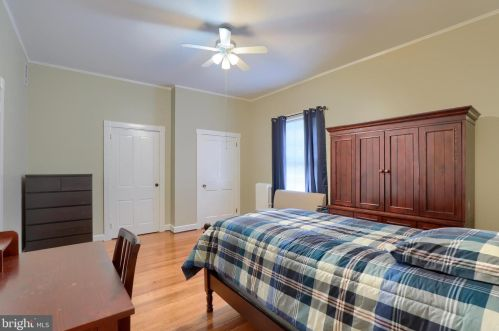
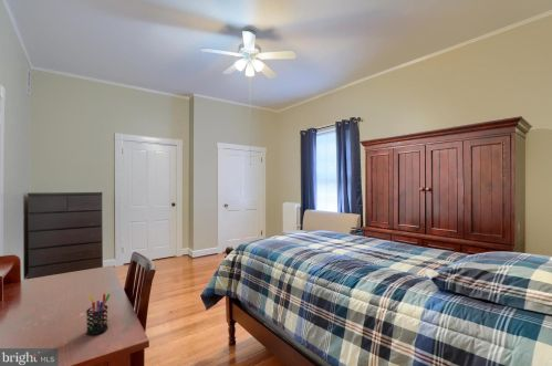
+ pen holder (100, 311)
